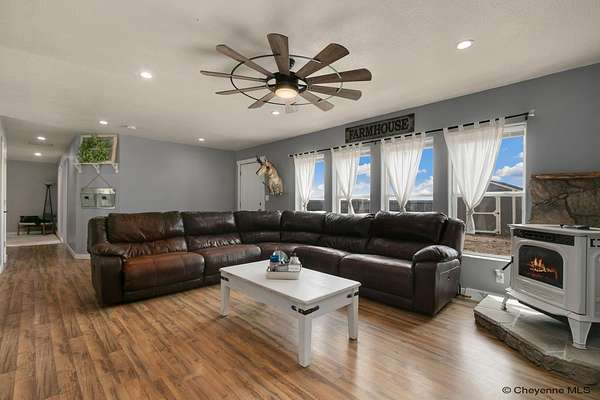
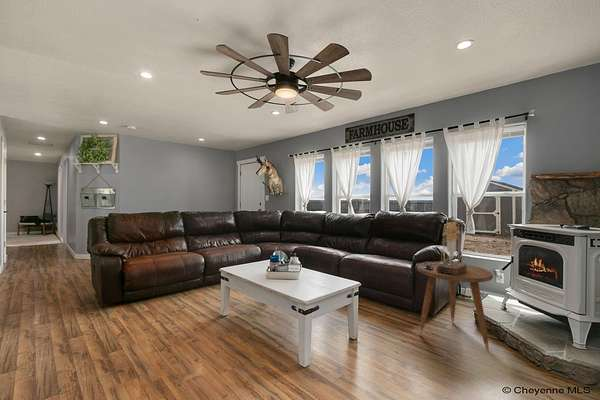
+ side table (452, 302)
+ table lamp (442, 241)
